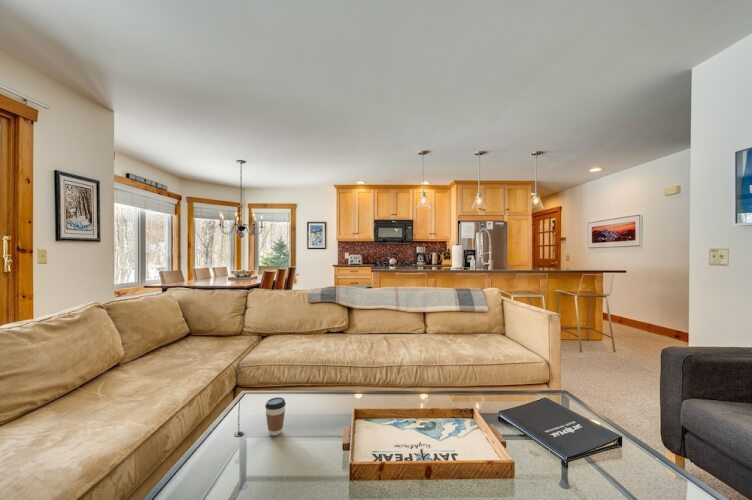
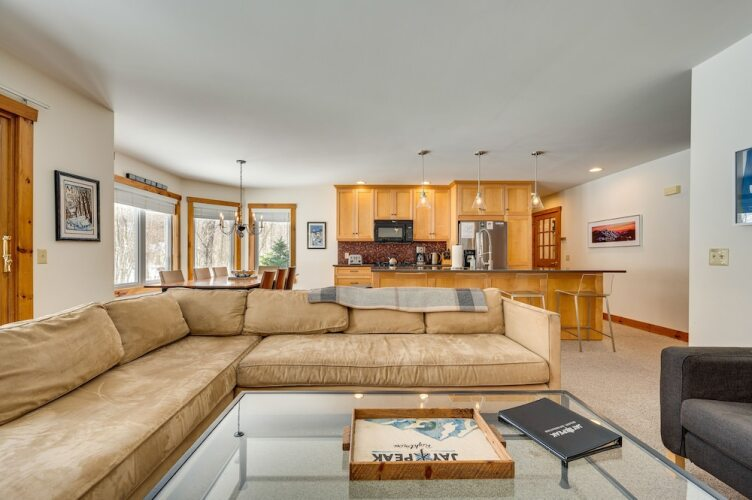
- coffee cup (275, 416)
